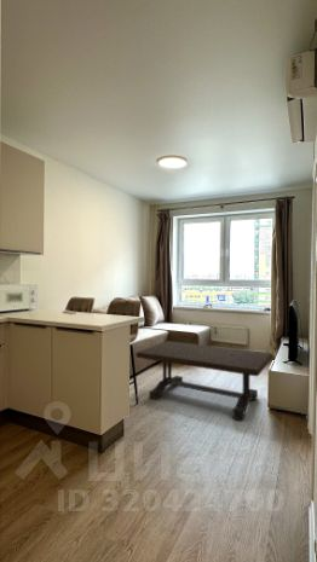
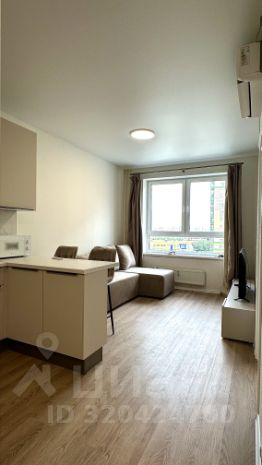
- coffee table (203, 367)
